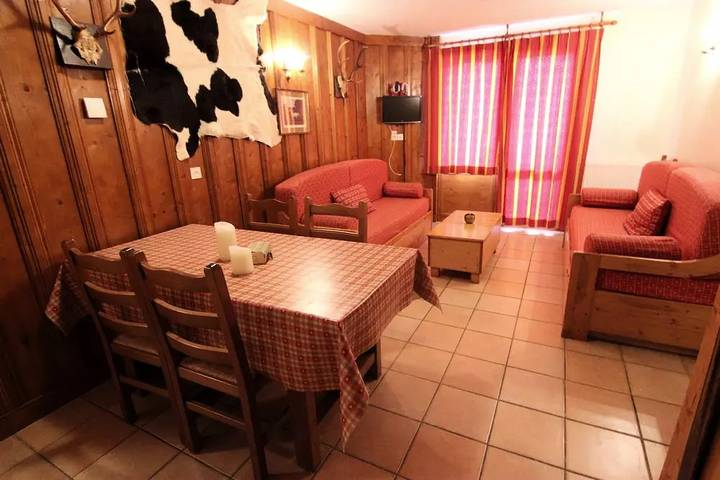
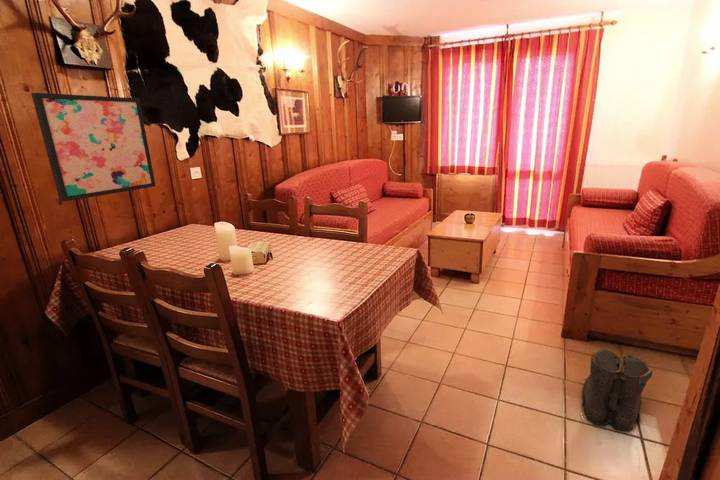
+ boots (615, 380)
+ wall art (102, 146)
